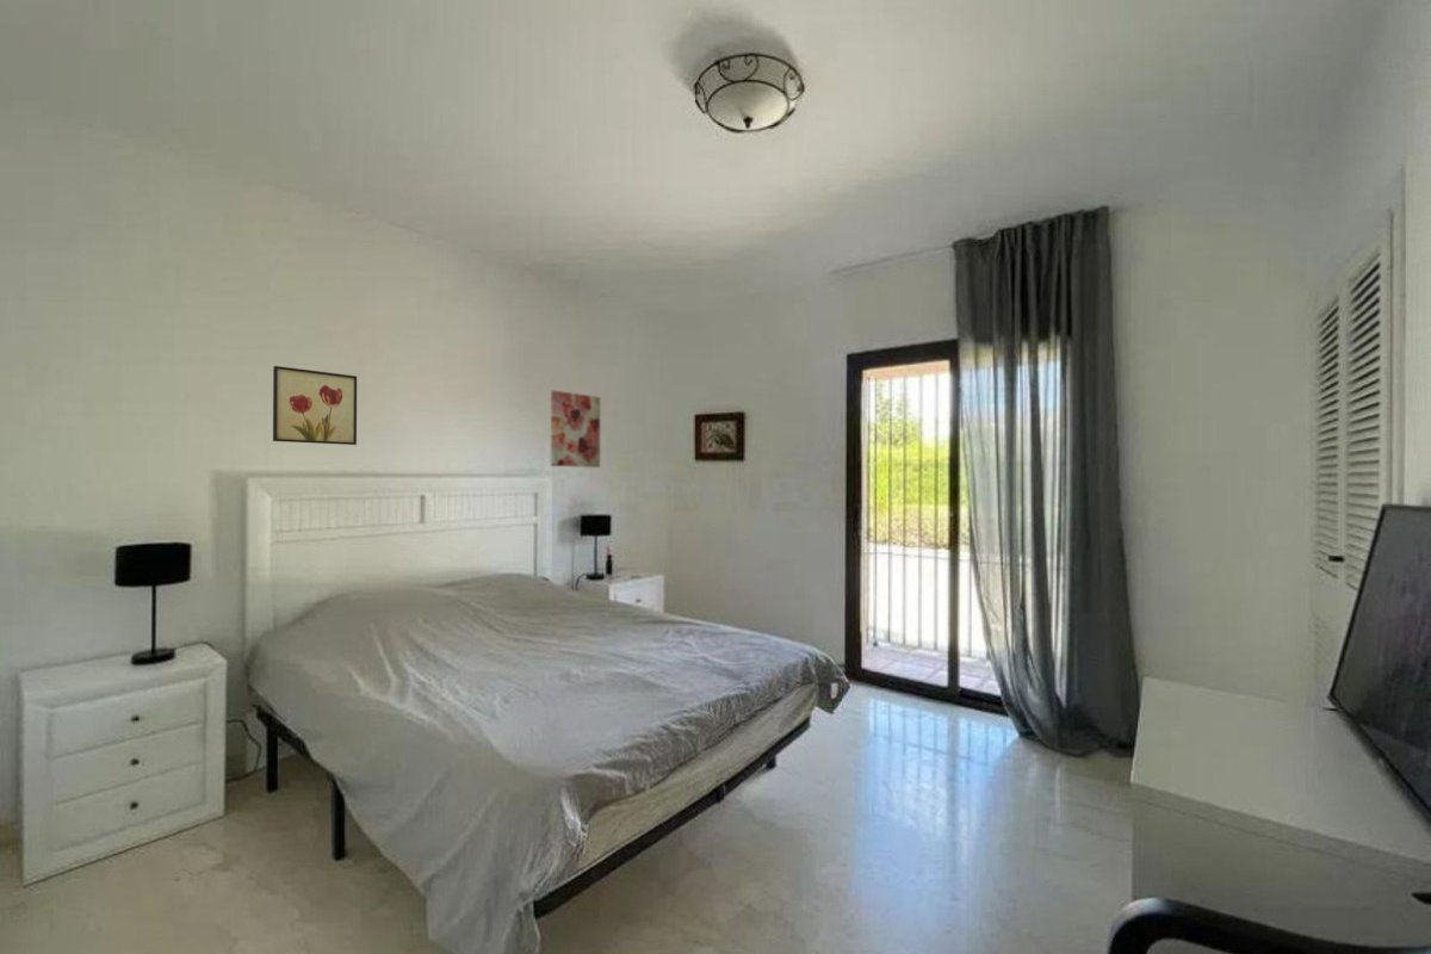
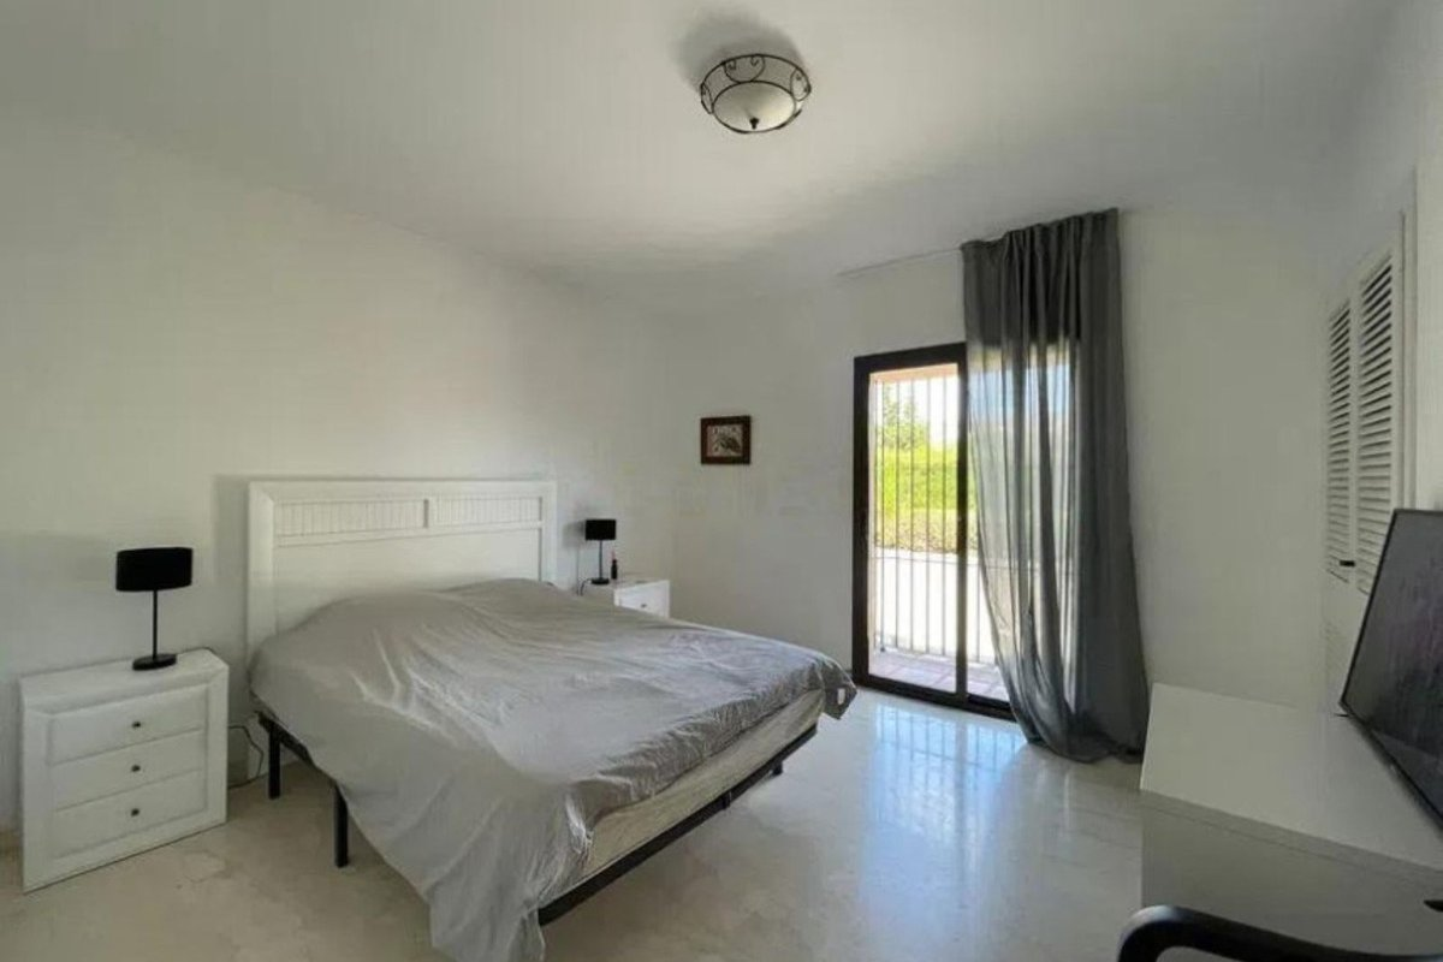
- wall art (316, 407)
- wall art (576, 429)
